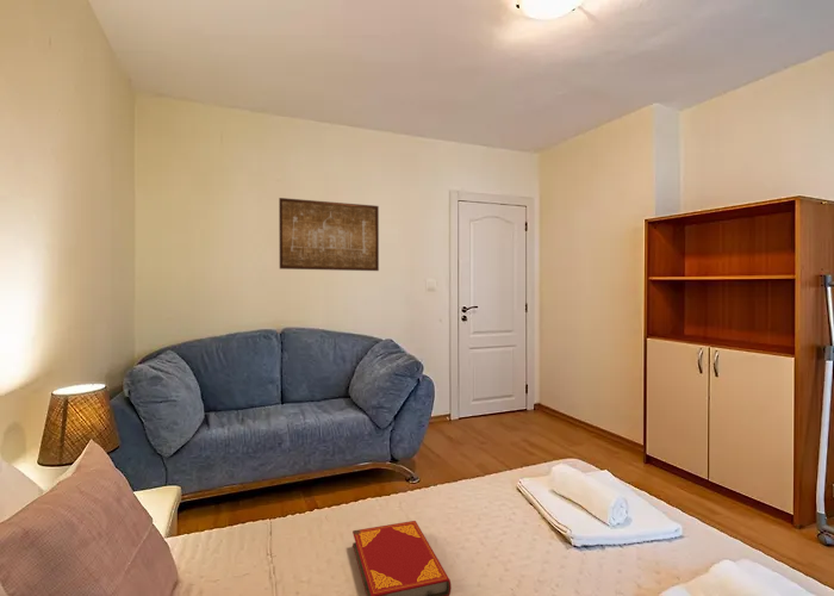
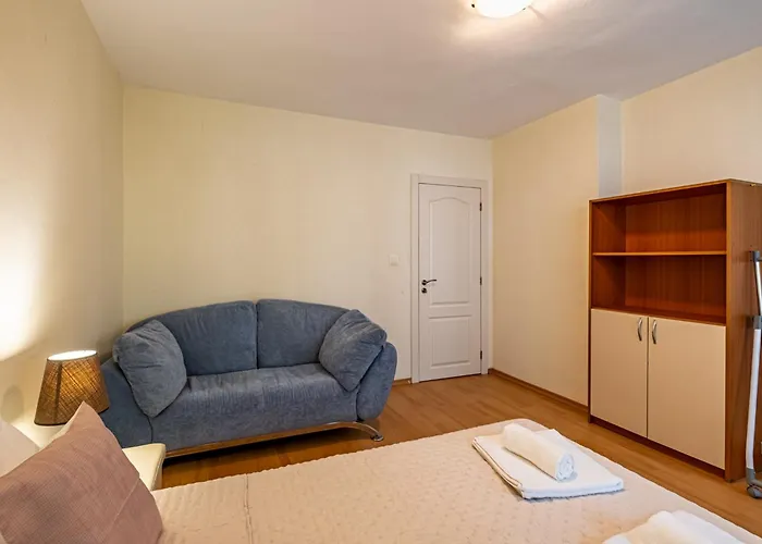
- wall art (330, 236)
- hardback book (397, 559)
